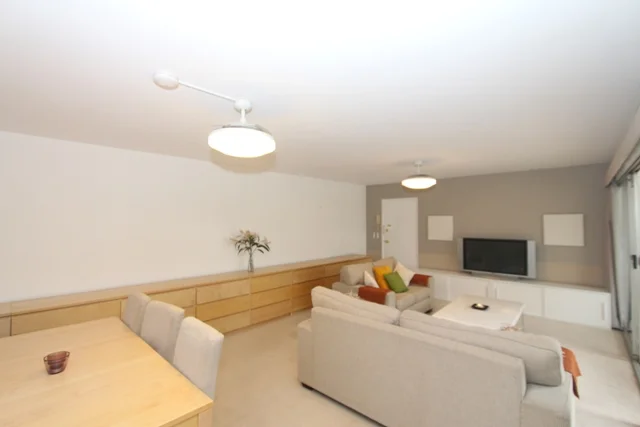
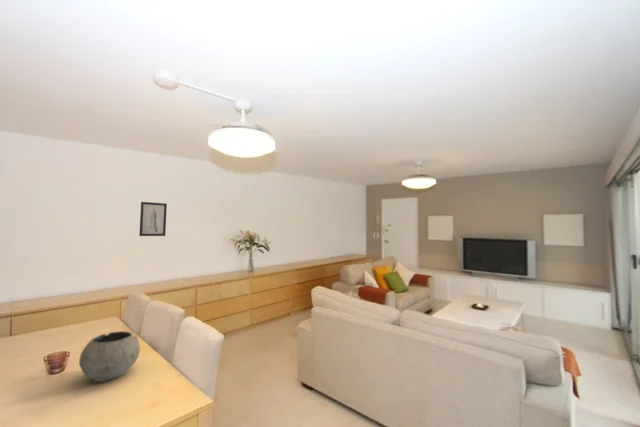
+ bowl (111, 355)
+ wall art (153, 219)
